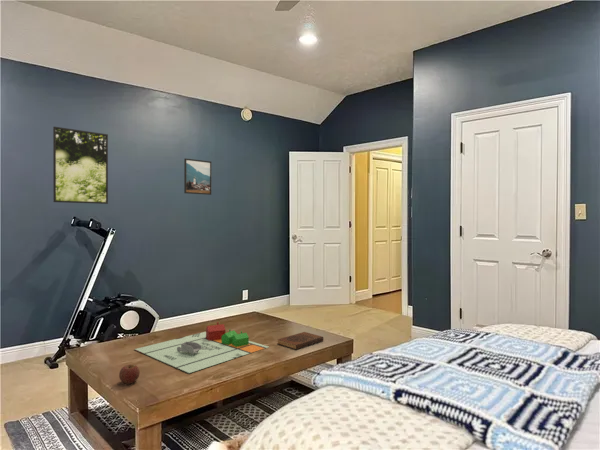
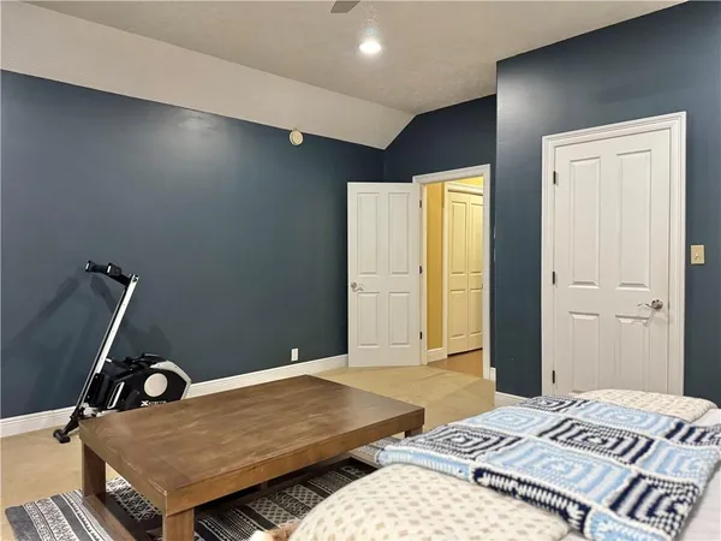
- book (300, 340)
- apple (129, 373)
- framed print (81, 166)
- board game (202, 339)
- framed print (198, 177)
